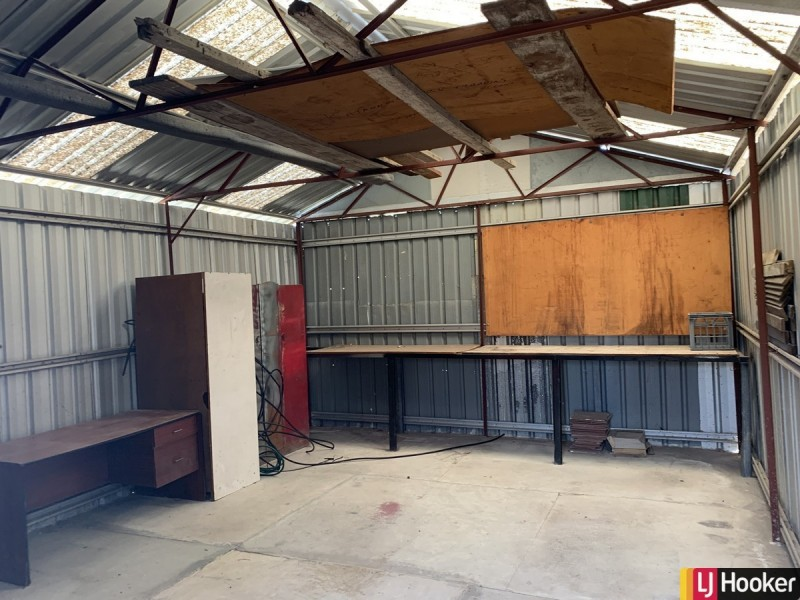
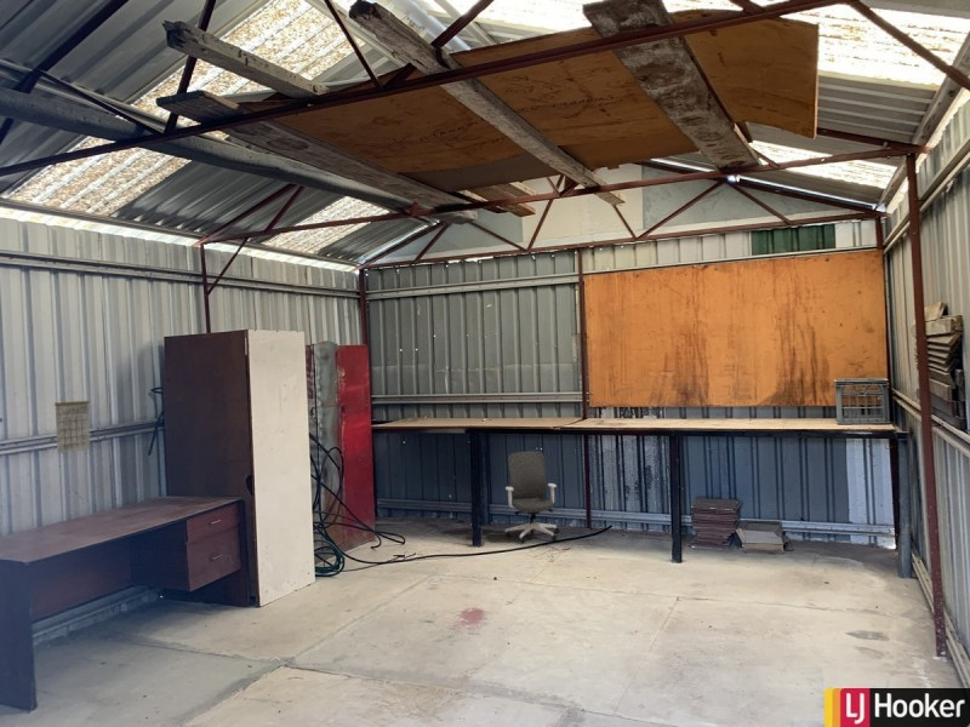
+ calendar (73, 420)
+ office chair (531, 494)
